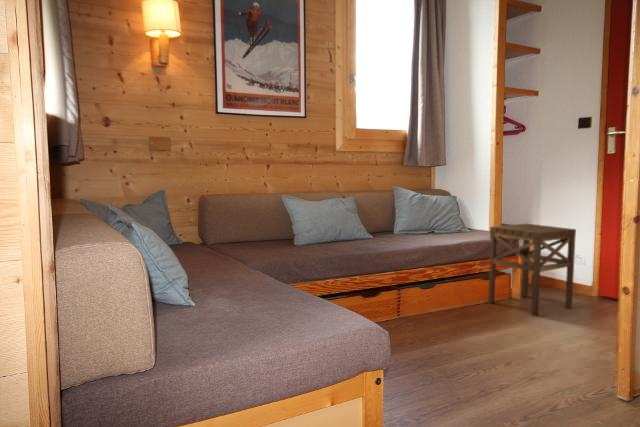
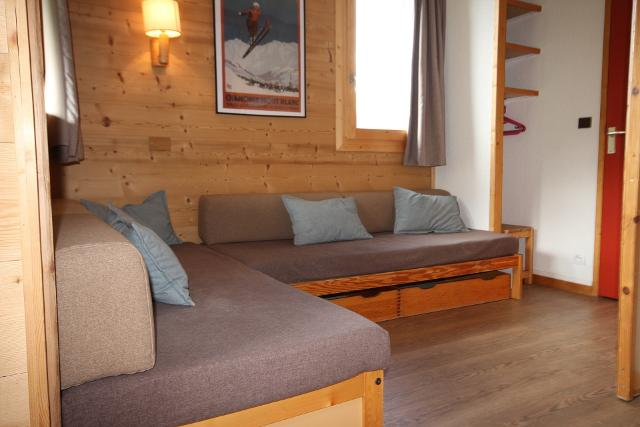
- side table (530, 267)
